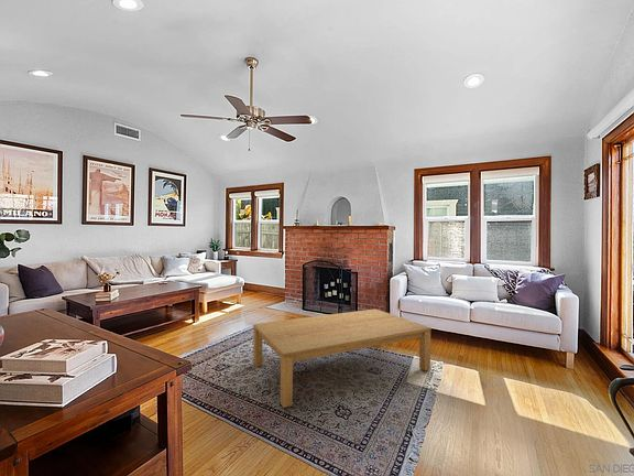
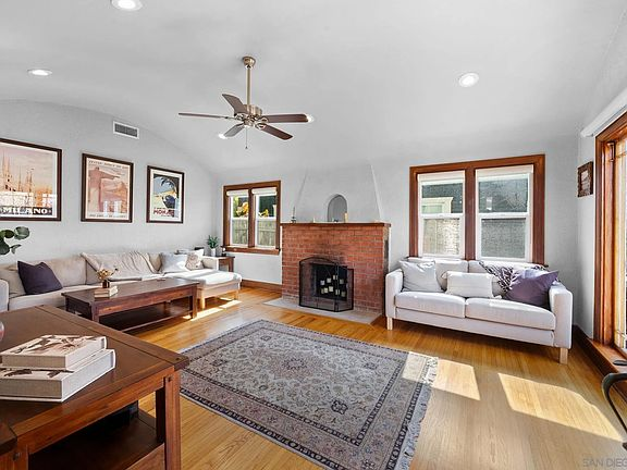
- coffee table (340, 346)
